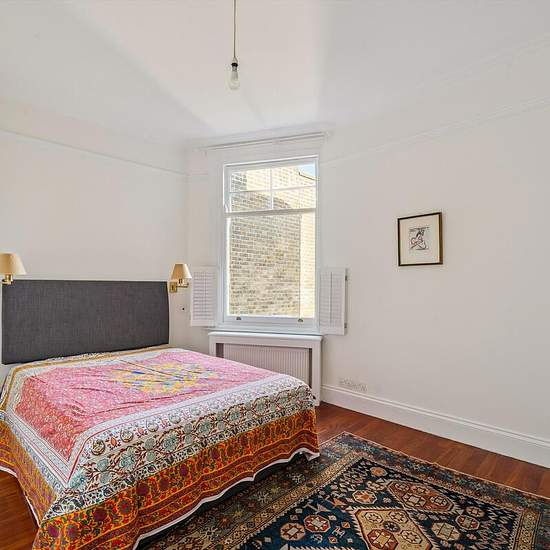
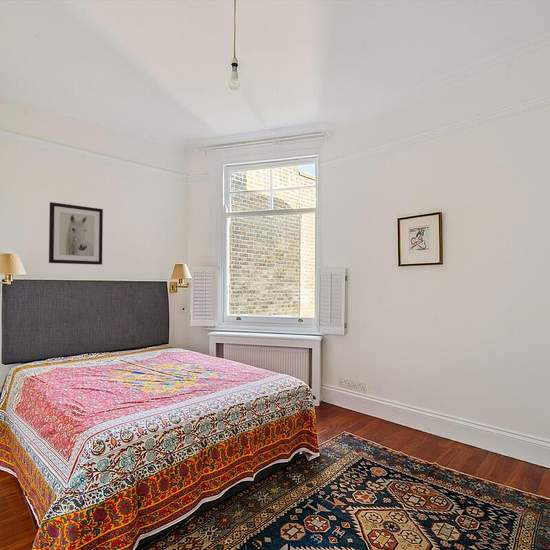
+ wall art (76, 234)
